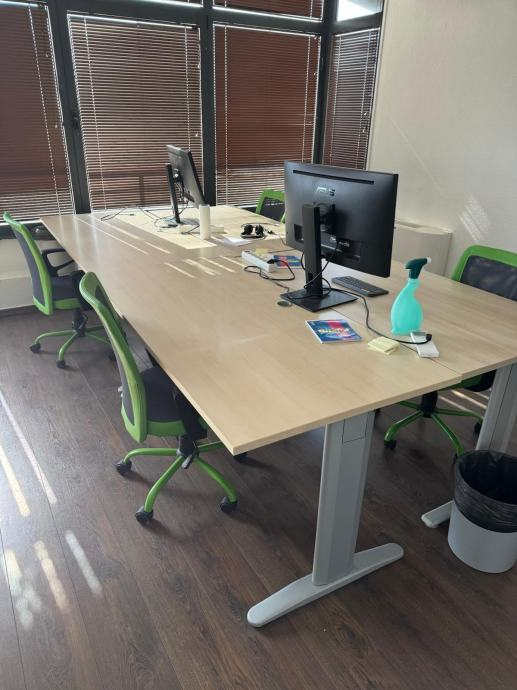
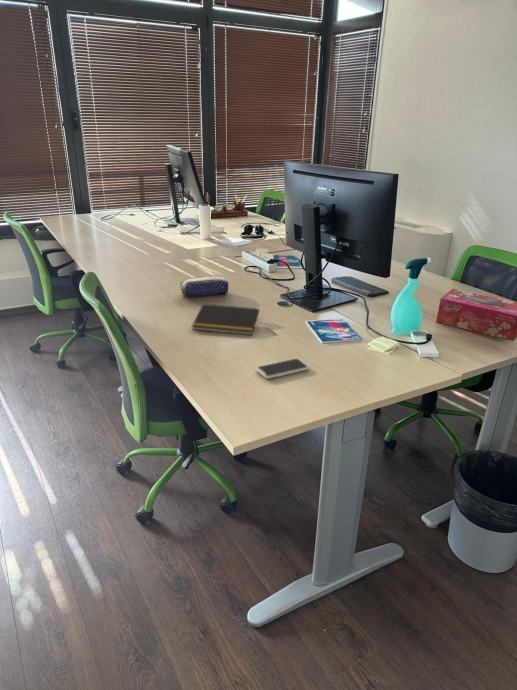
+ desk organizer (225, 205)
+ smartphone (282, 368)
+ tissue box (481, 313)
+ notepad (226, 318)
+ pencil case (204, 286)
